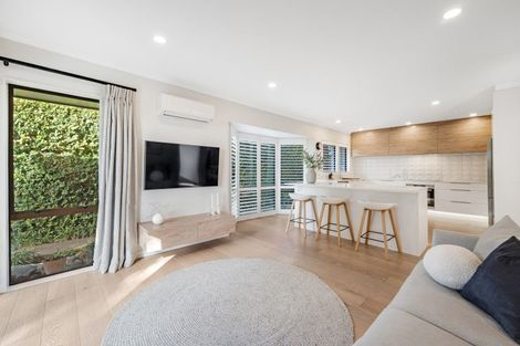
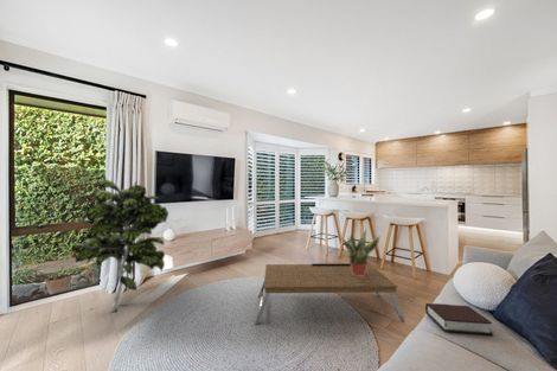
+ bible (456, 316)
+ coffee table (324, 289)
+ potted plant (360, 248)
+ indoor plant (123, 242)
